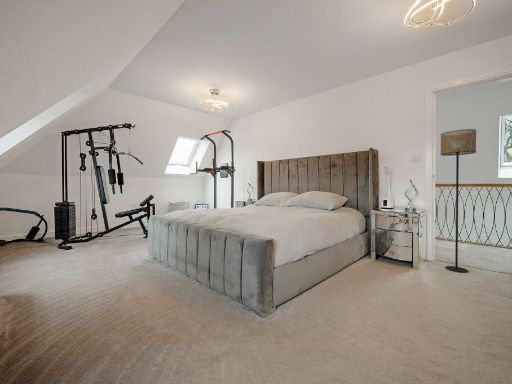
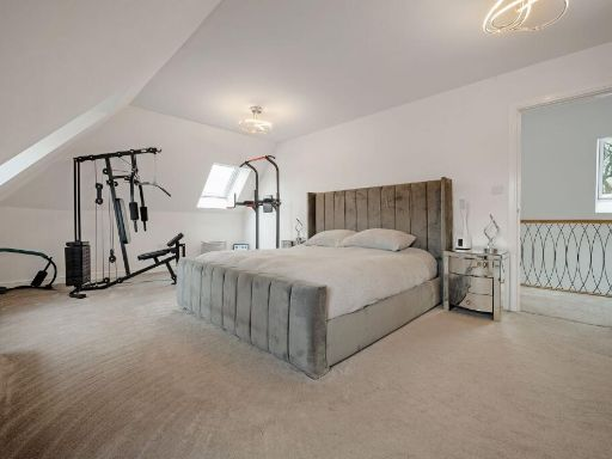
- floor lamp (457, 201)
